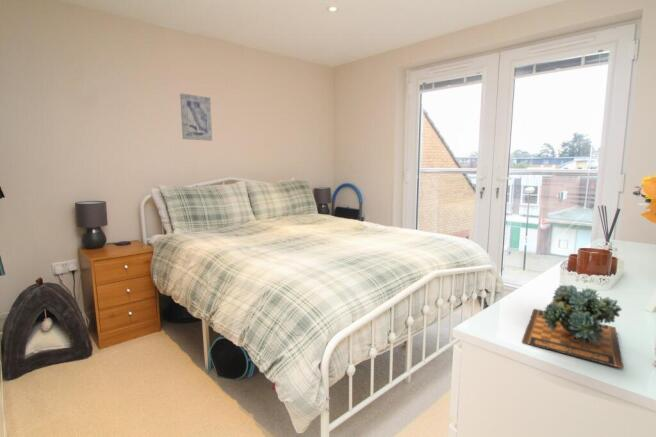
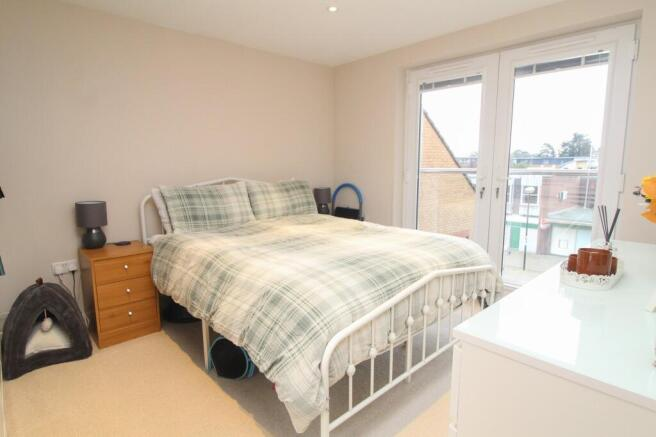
- succulent plant (570, 309)
- wall art (196, 117)
